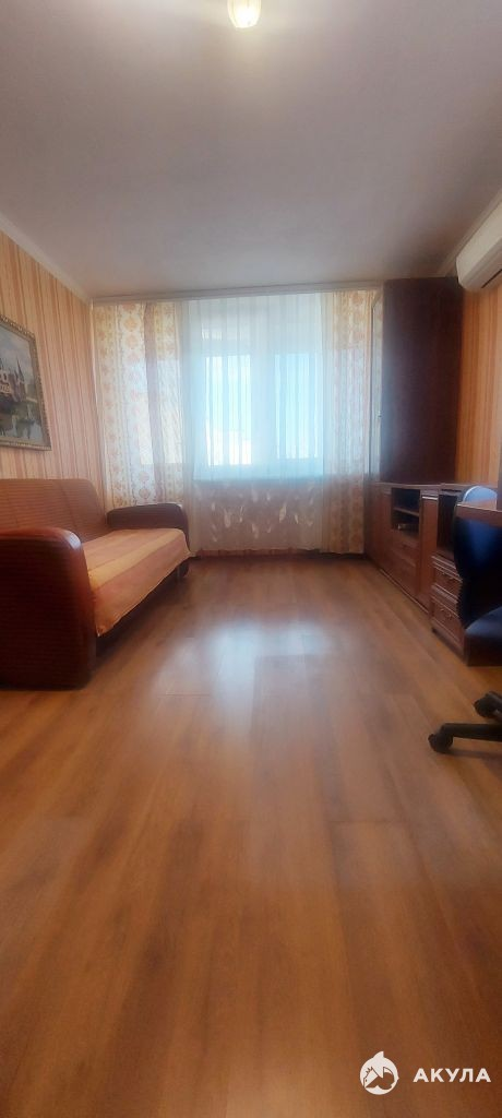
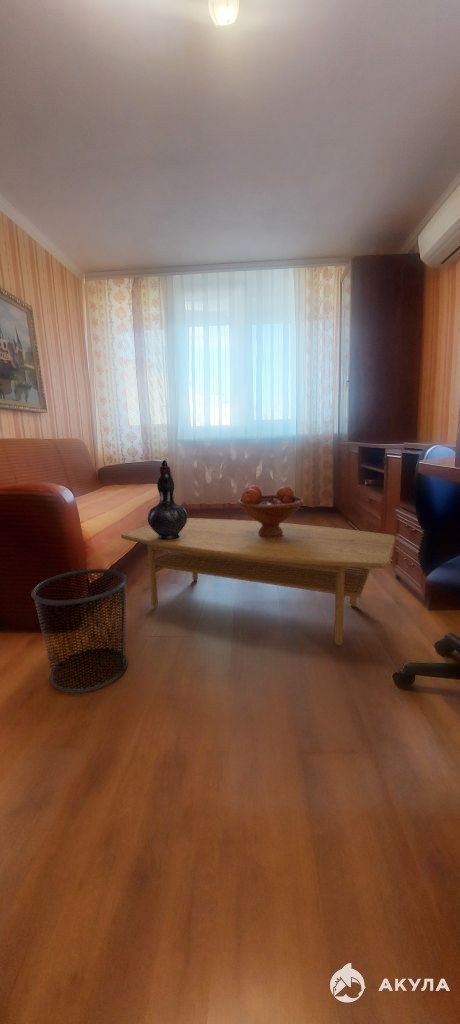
+ decorative vase (166, 498)
+ fruit bowl (270, 510)
+ waste bin (86, 627)
+ coffee table (251, 571)
